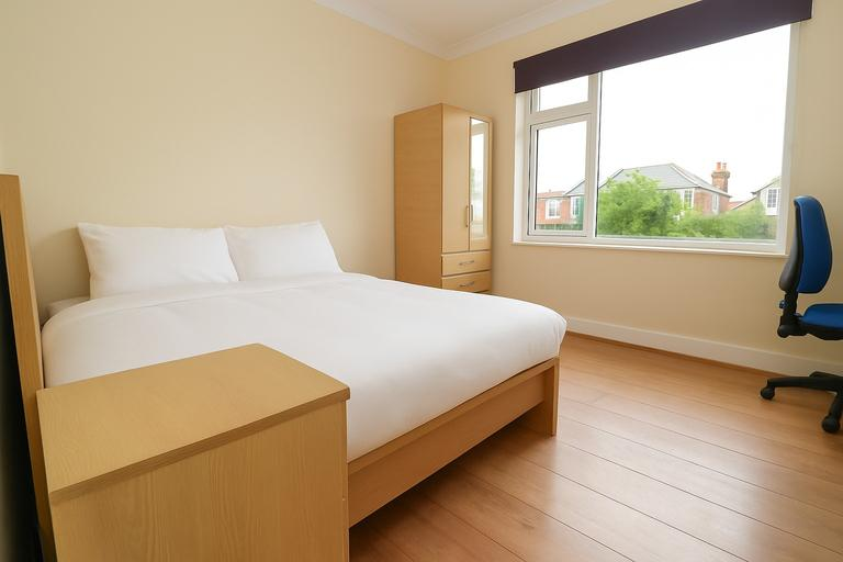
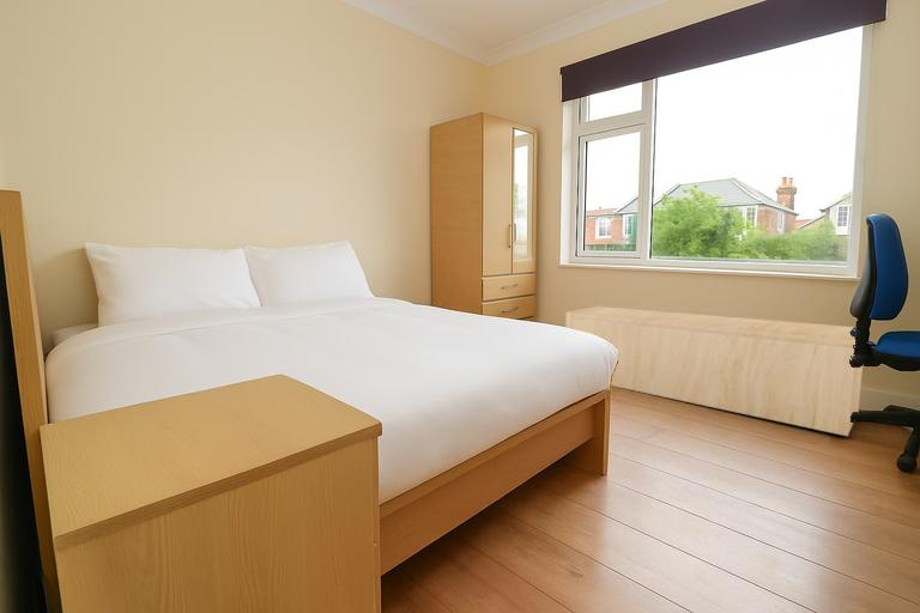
+ storage bench (692, 356)
